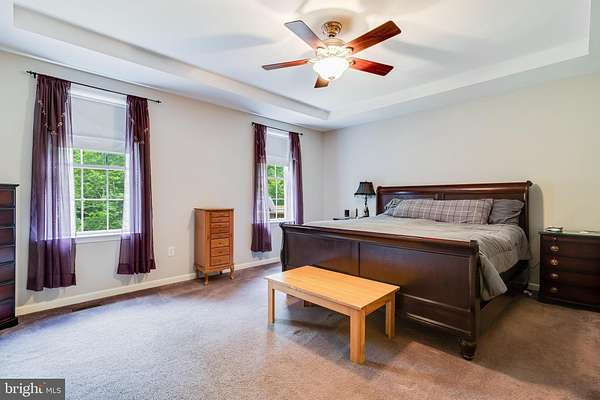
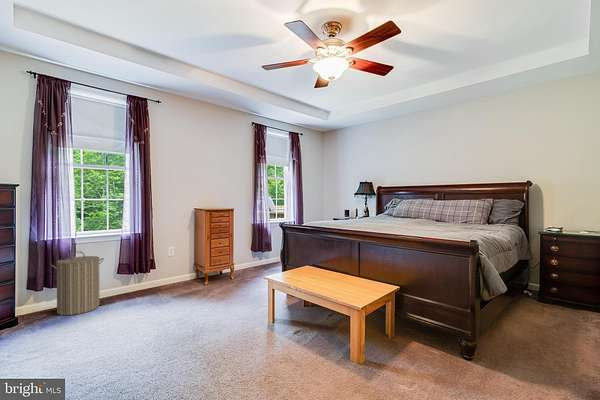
+ laundry hamper (78, 280)
